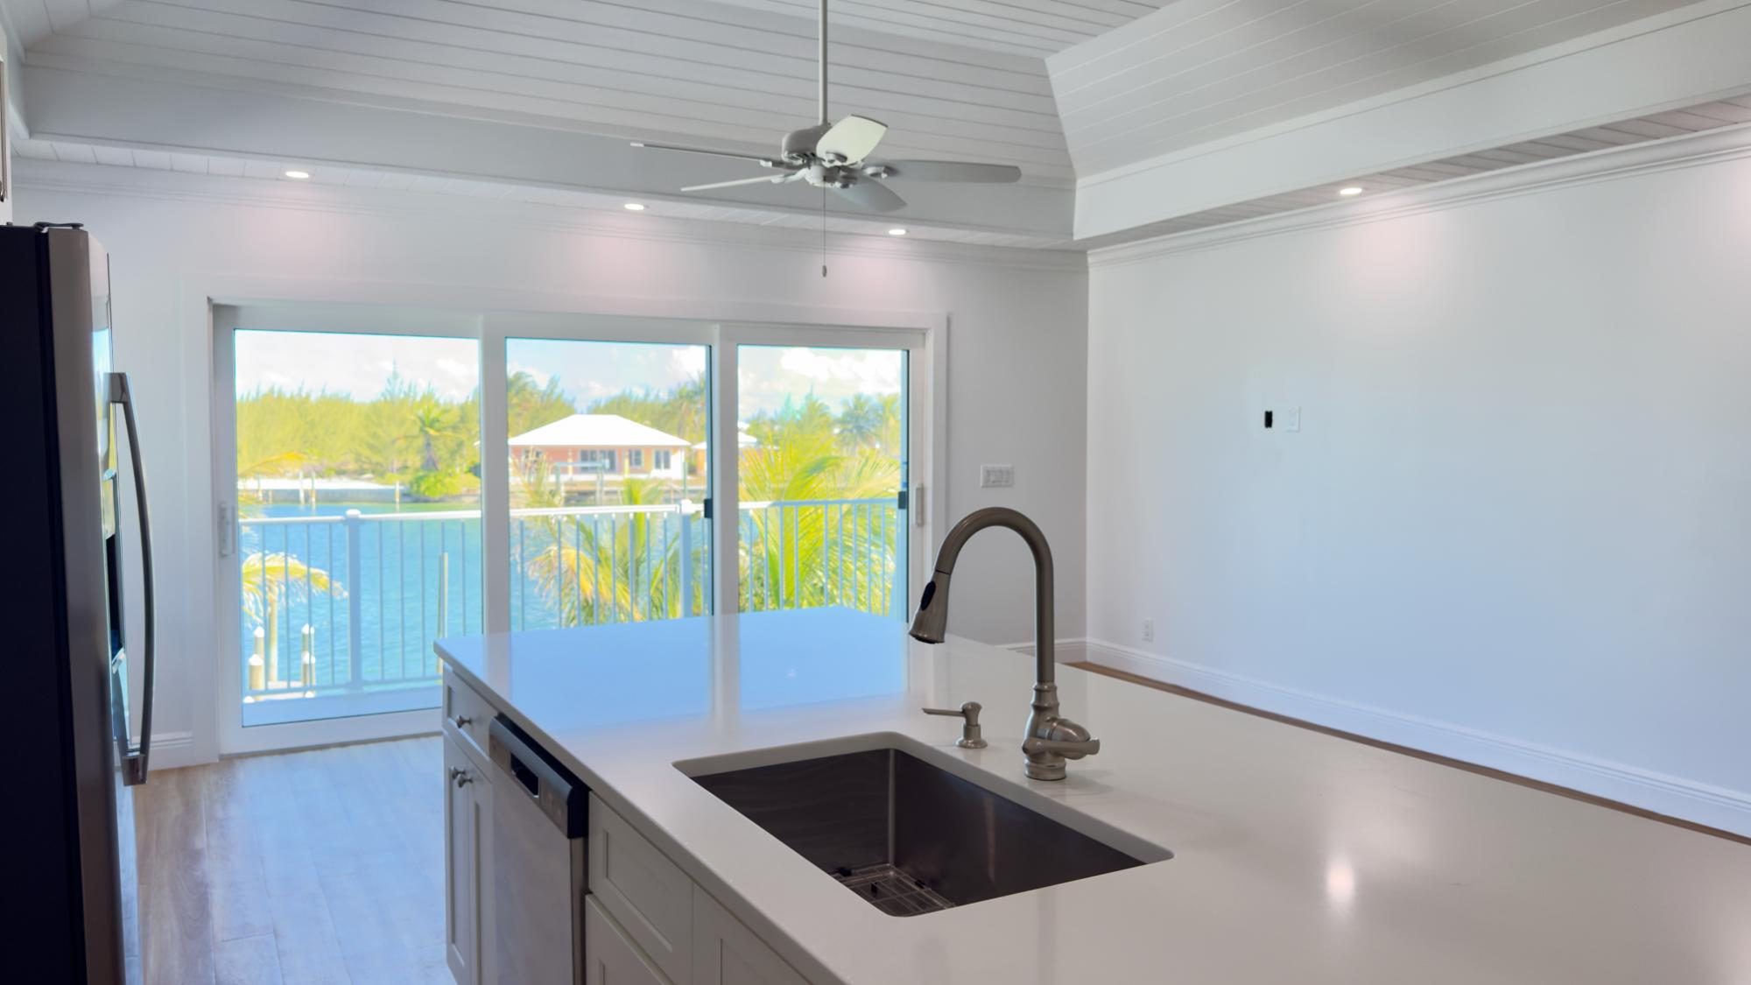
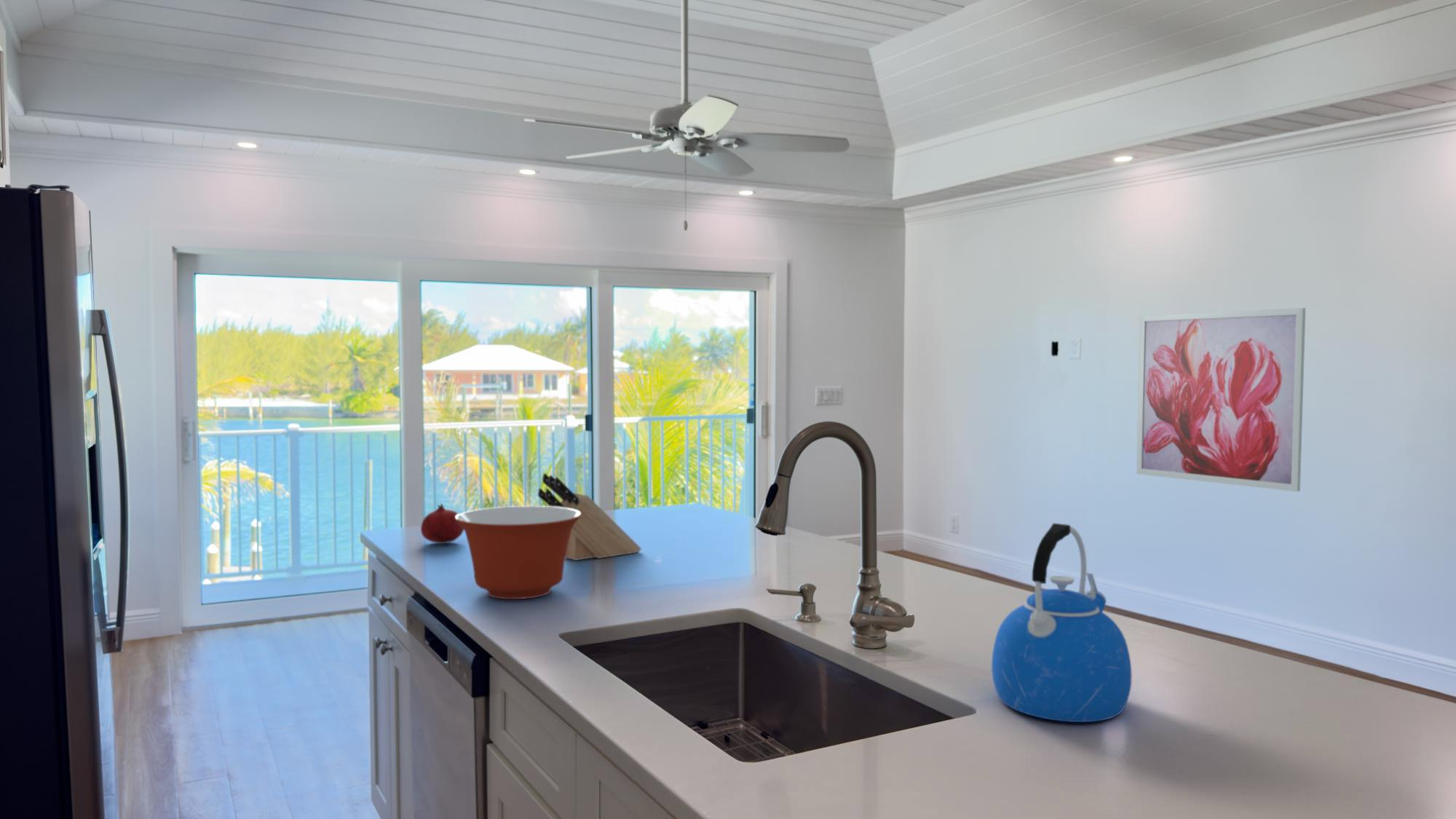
+ mixing bowl (519, 553)
+ wall art (1214, 397)
+ fruit (443, 523)
+ kettle (1067, 609)
+ knife block (588, 513)
